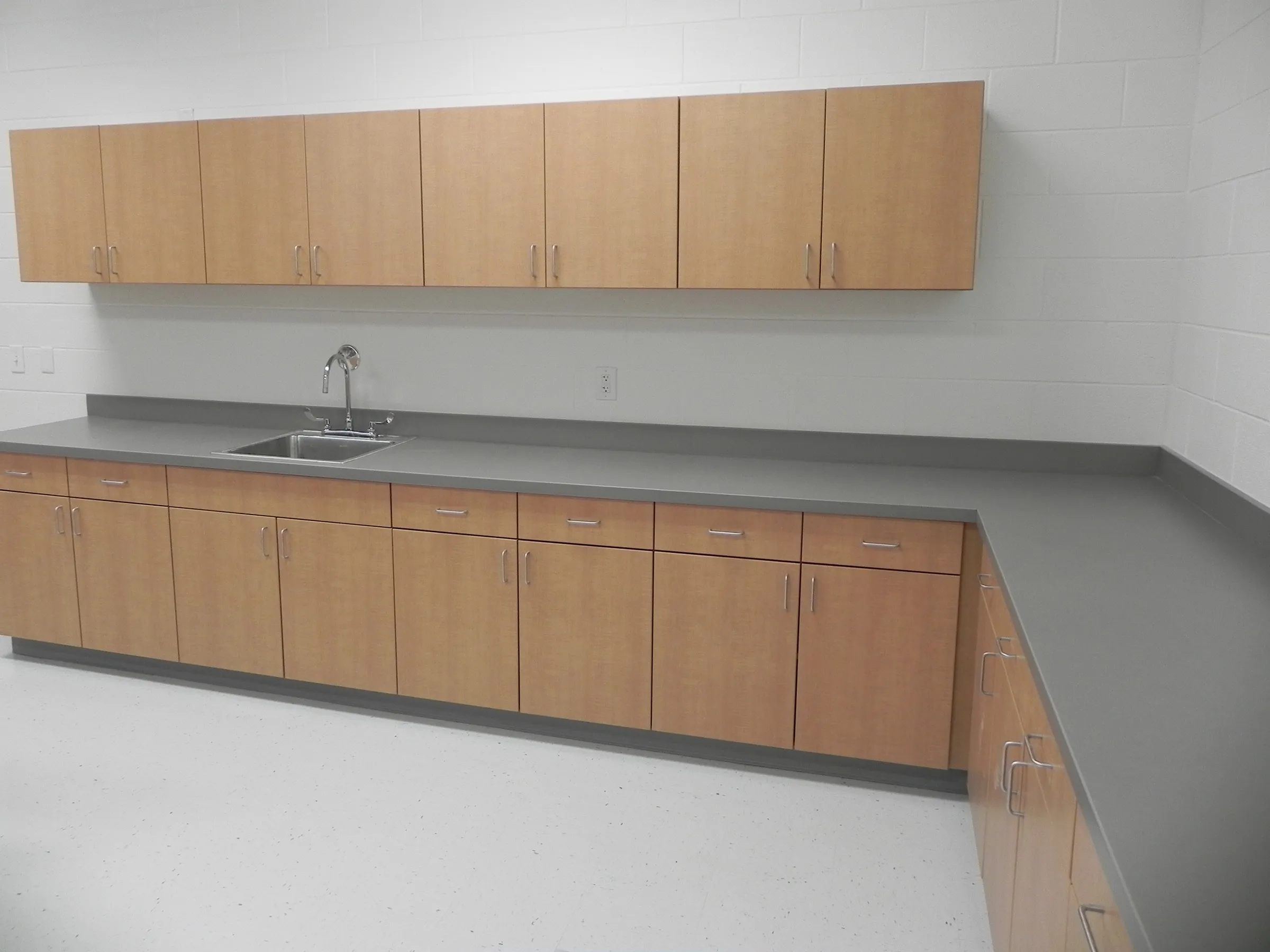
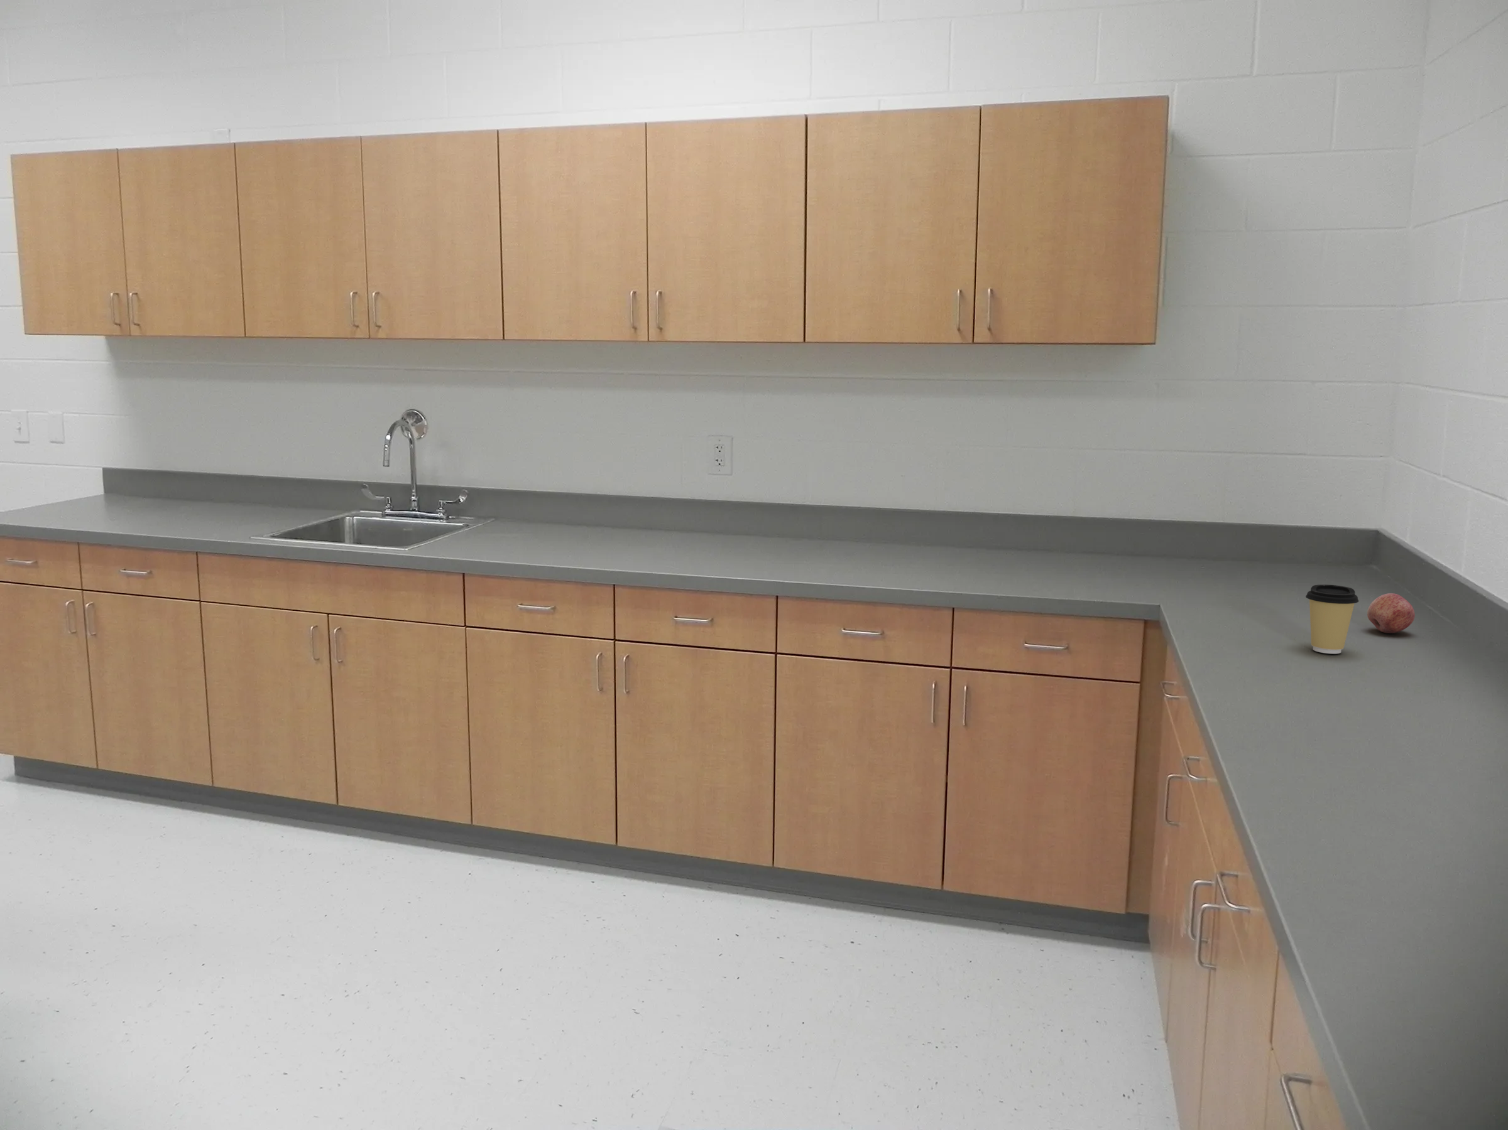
+ coffee cup (1330, 618)
+ fruit (1390, 612)
